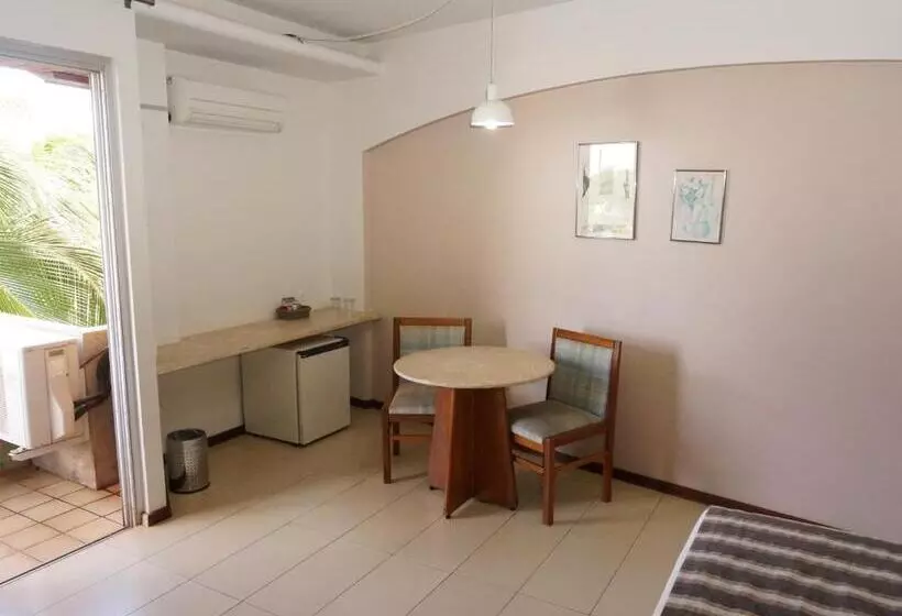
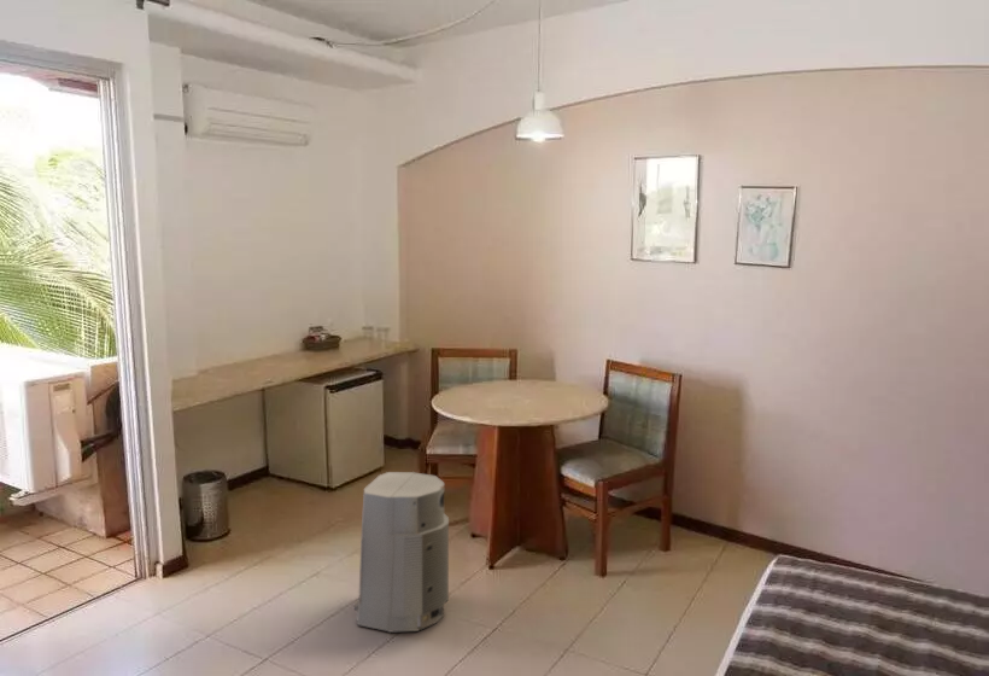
+ air purifier (404, 548)
